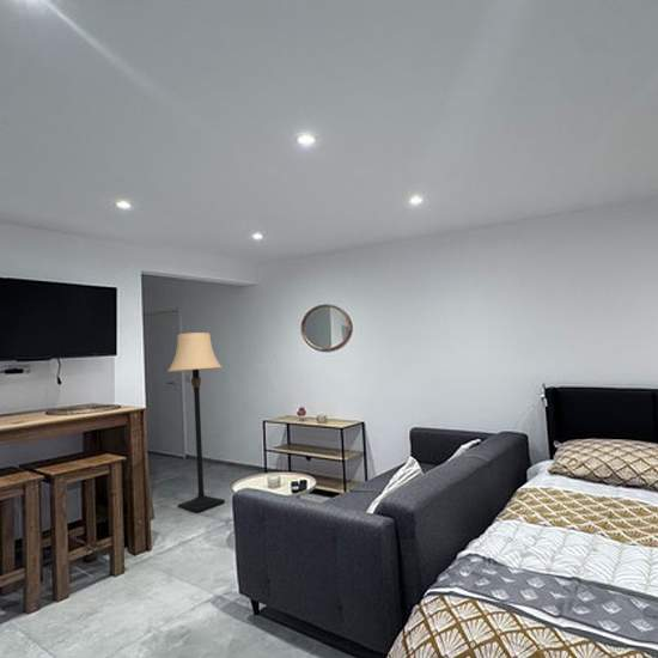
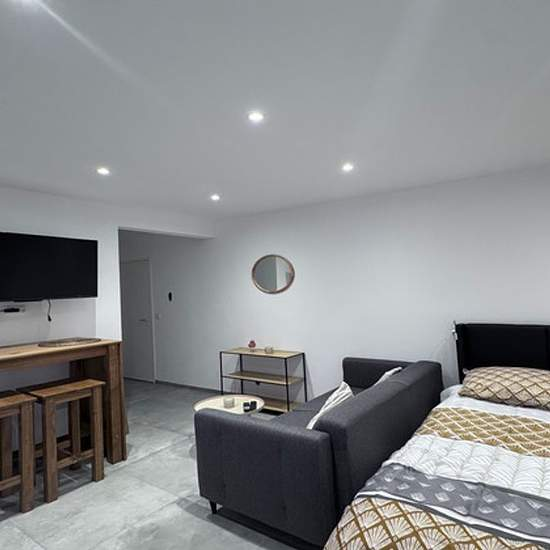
- lamp (197, 418)
